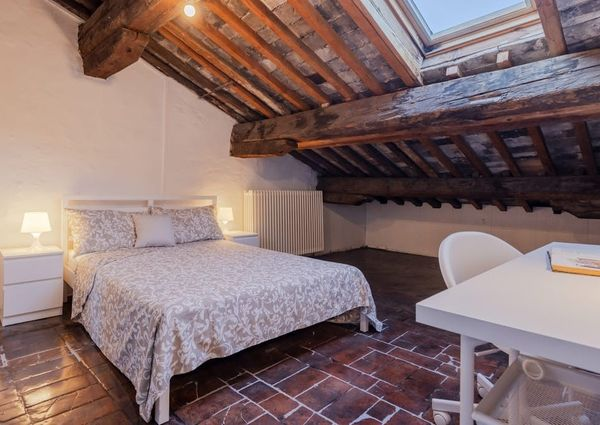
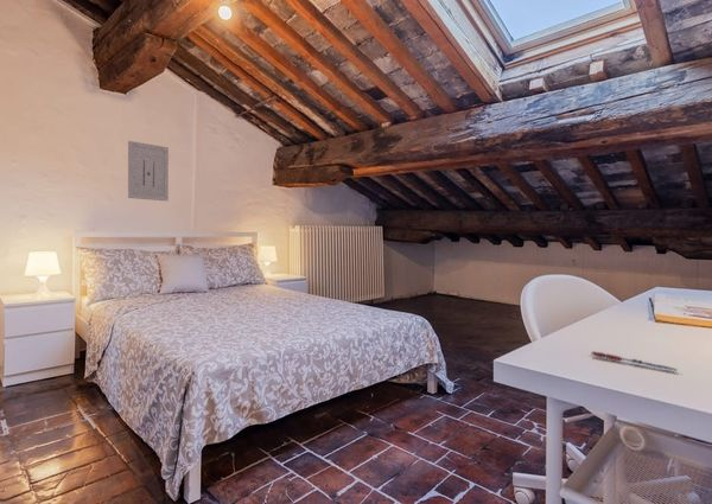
+ pen (631, 359)
+ wall art (148, 172)
